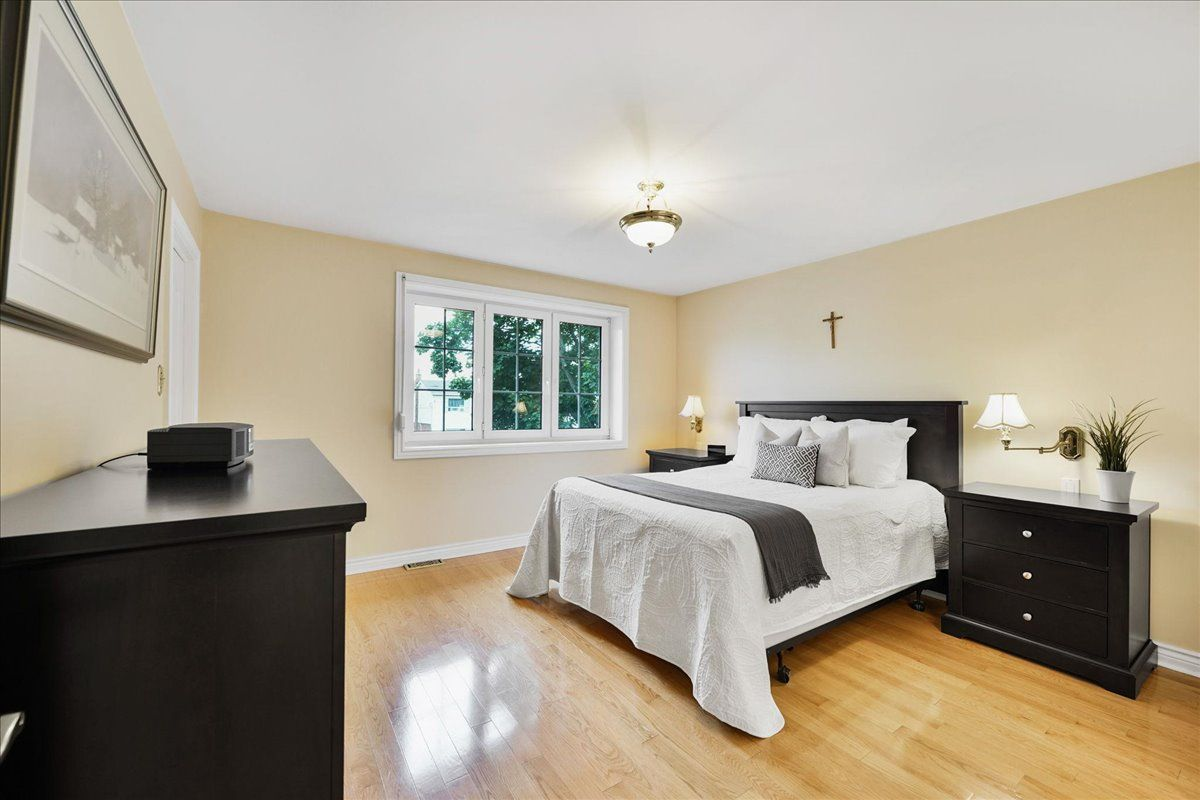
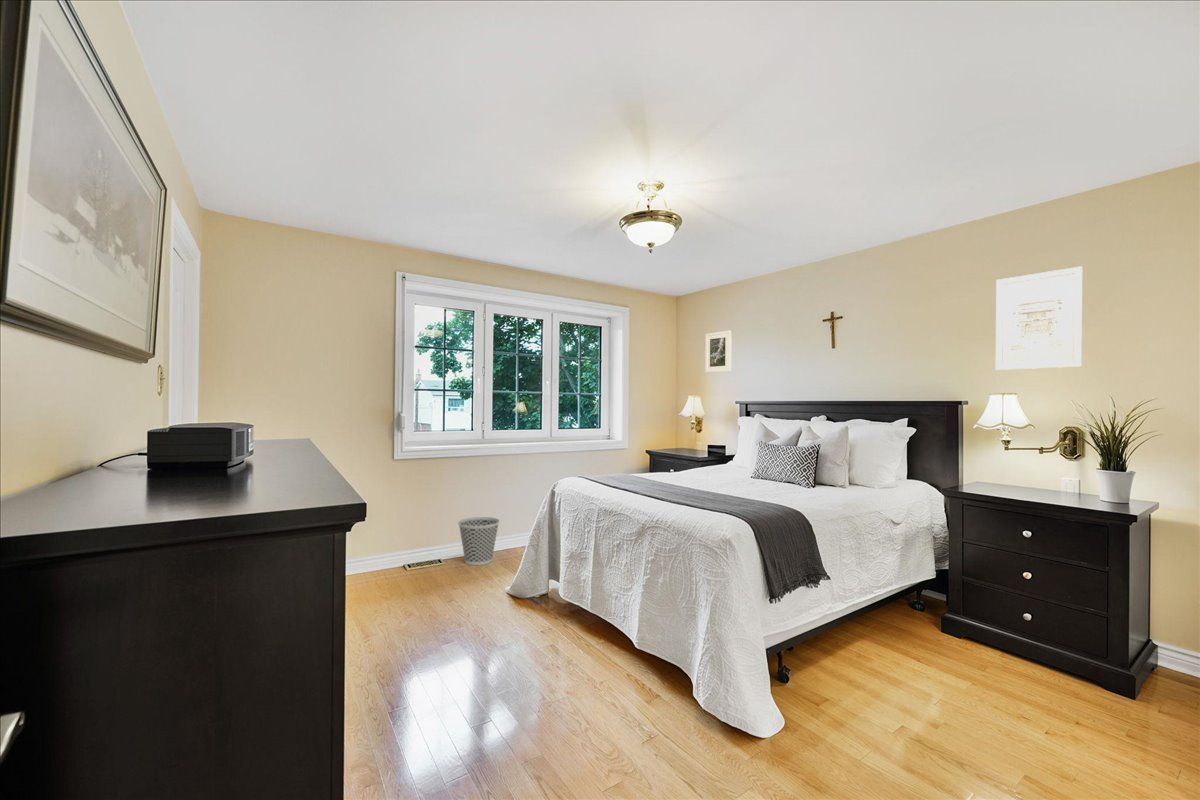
+ wastebasket (478, 541)
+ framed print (718, 352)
+ wall art (1036, 320)
